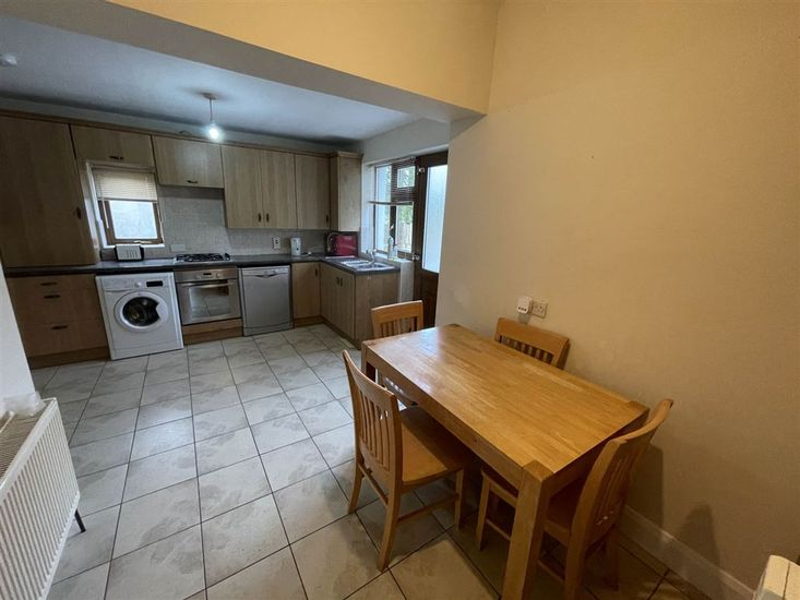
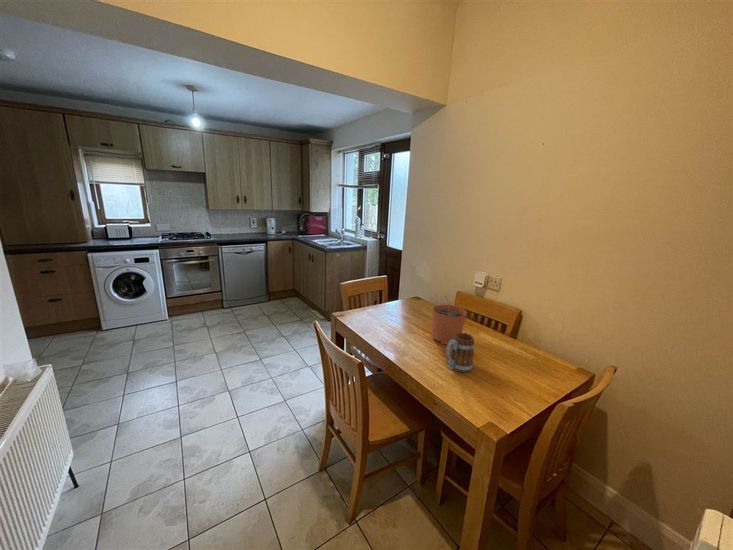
+ plant pot (448, 317)
+ mug (458, 352)
